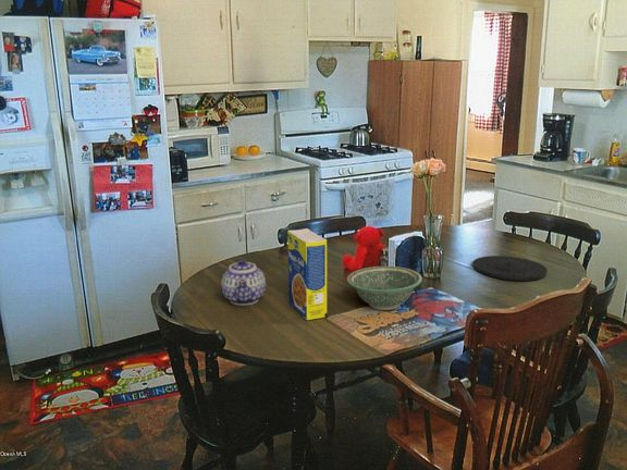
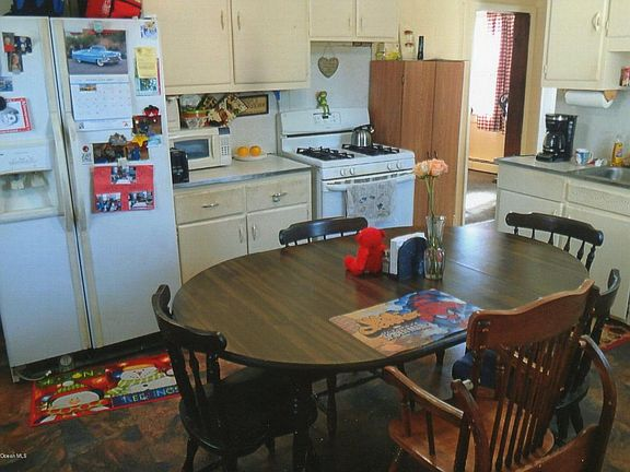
- bowl (383, 290)
- teapot (243, 280)
- plate (508, 264)
- legume (307, 273)
